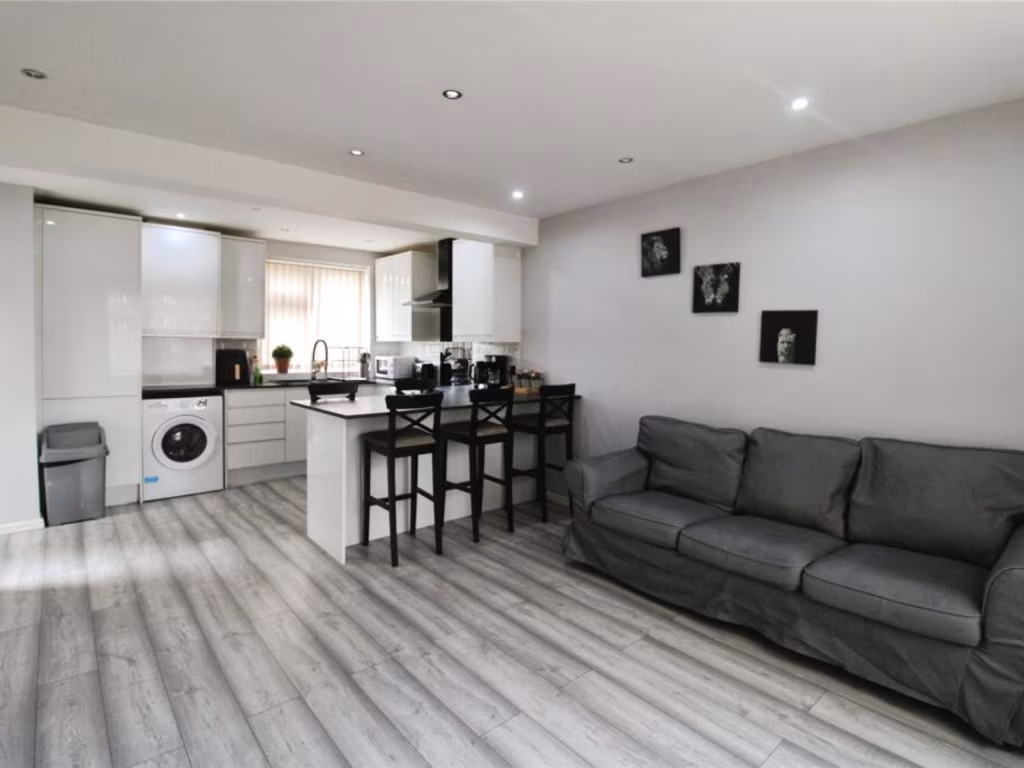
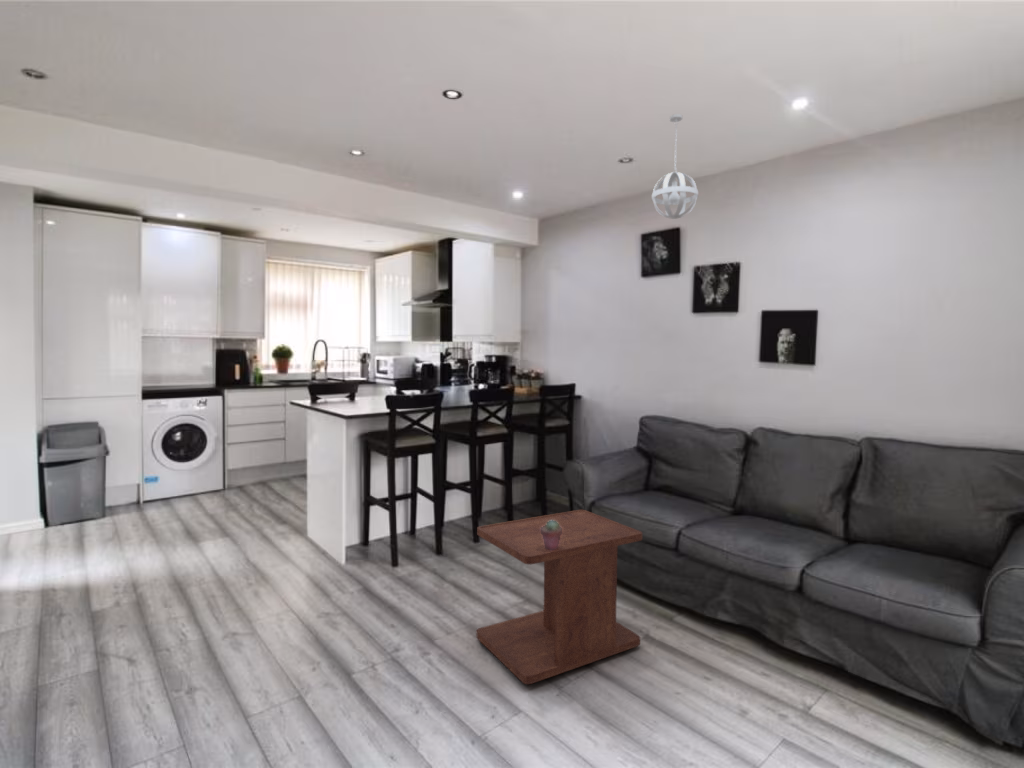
+ pendant light (675, 167)
+ side table (558, 587)
+ potted succulent (551, 533)
